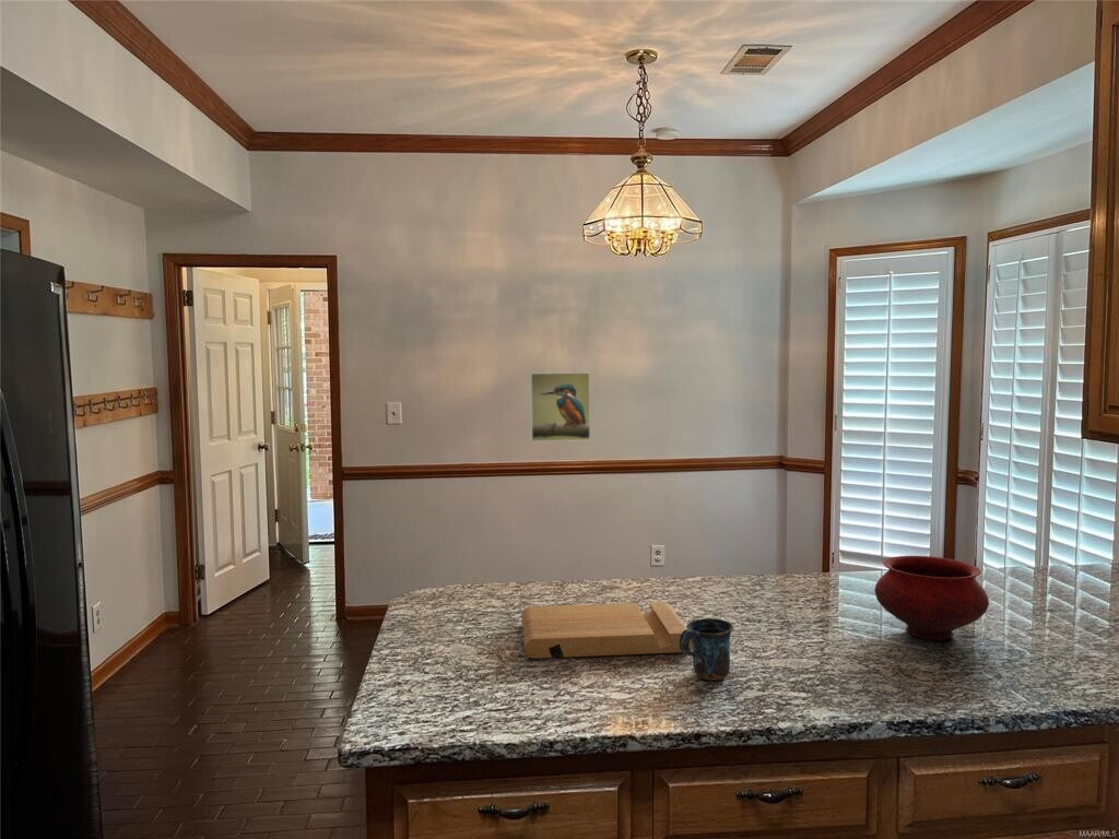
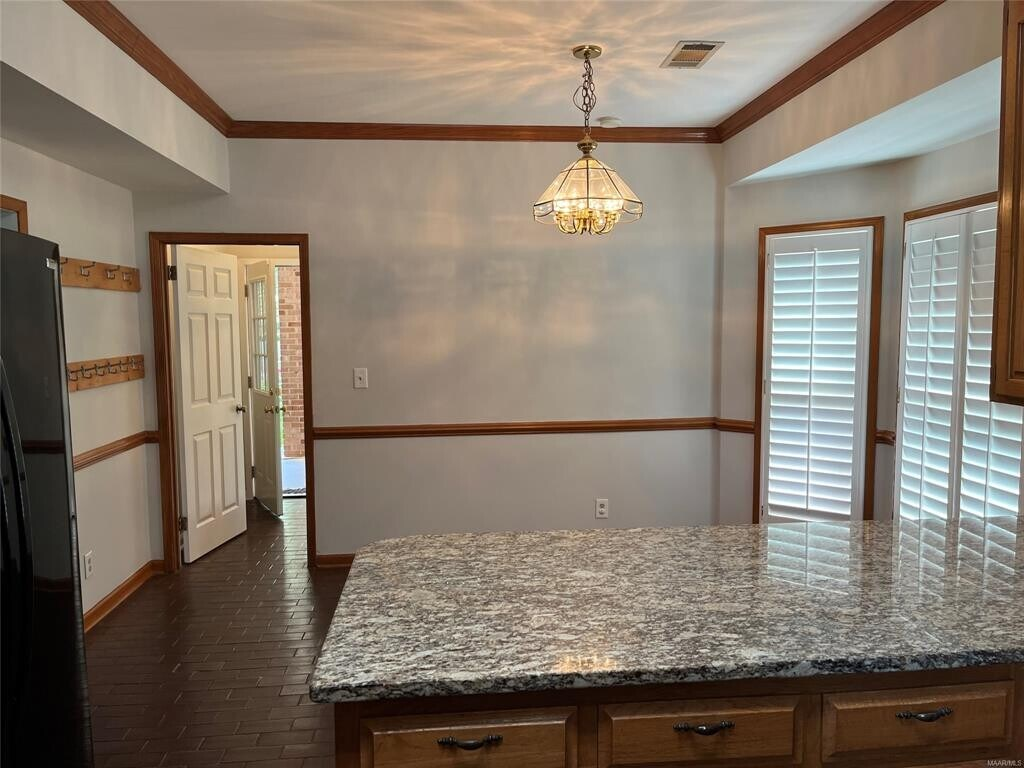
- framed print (560, 406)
- bowl (930, 600)
- cutting board (603, 628)
- mug (702, 650)
